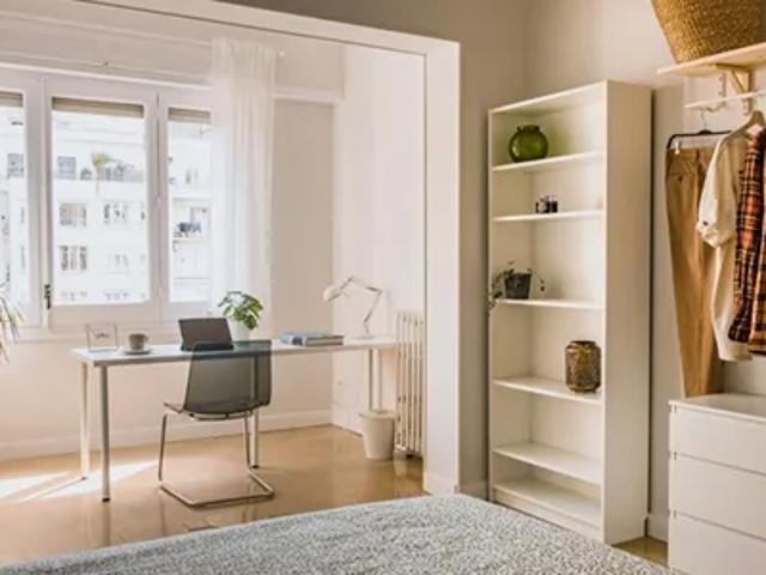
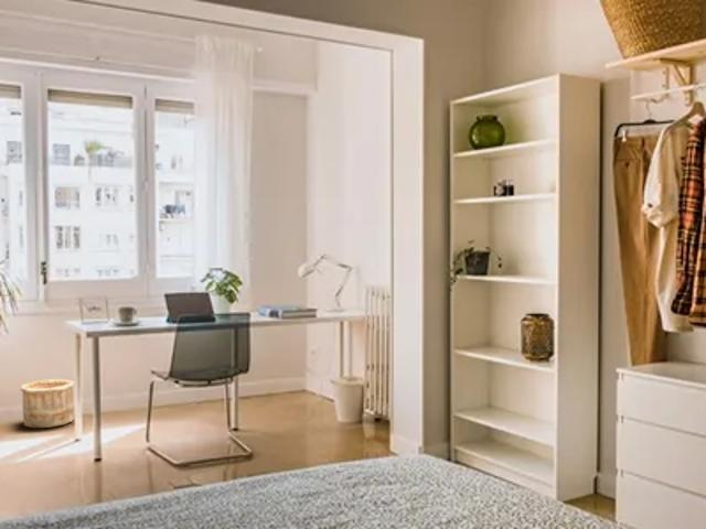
+ wooden bucket (47, 402)
